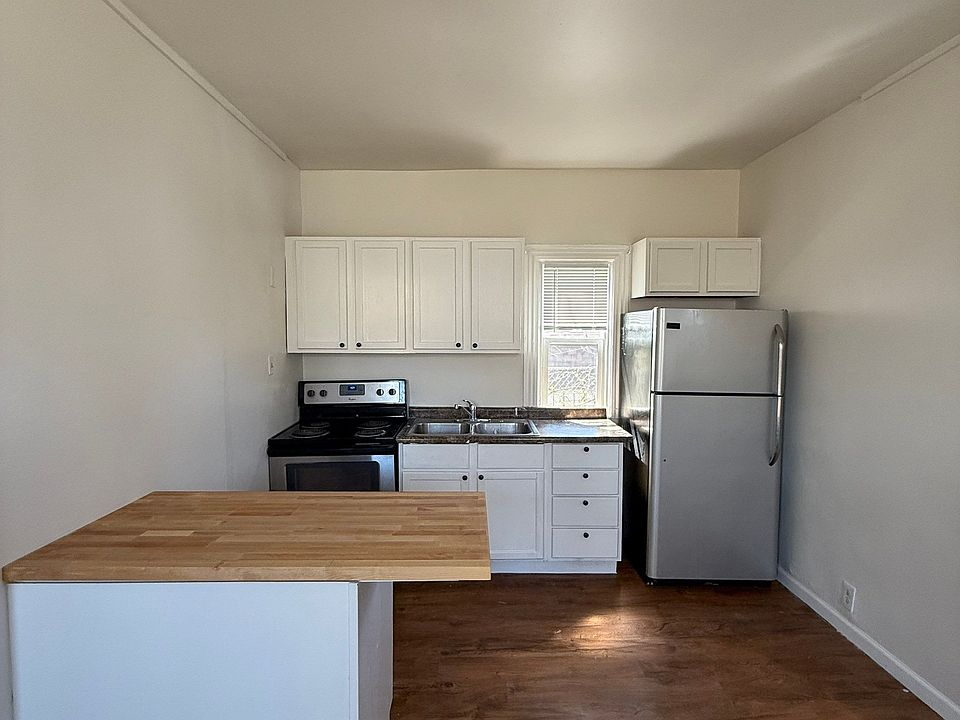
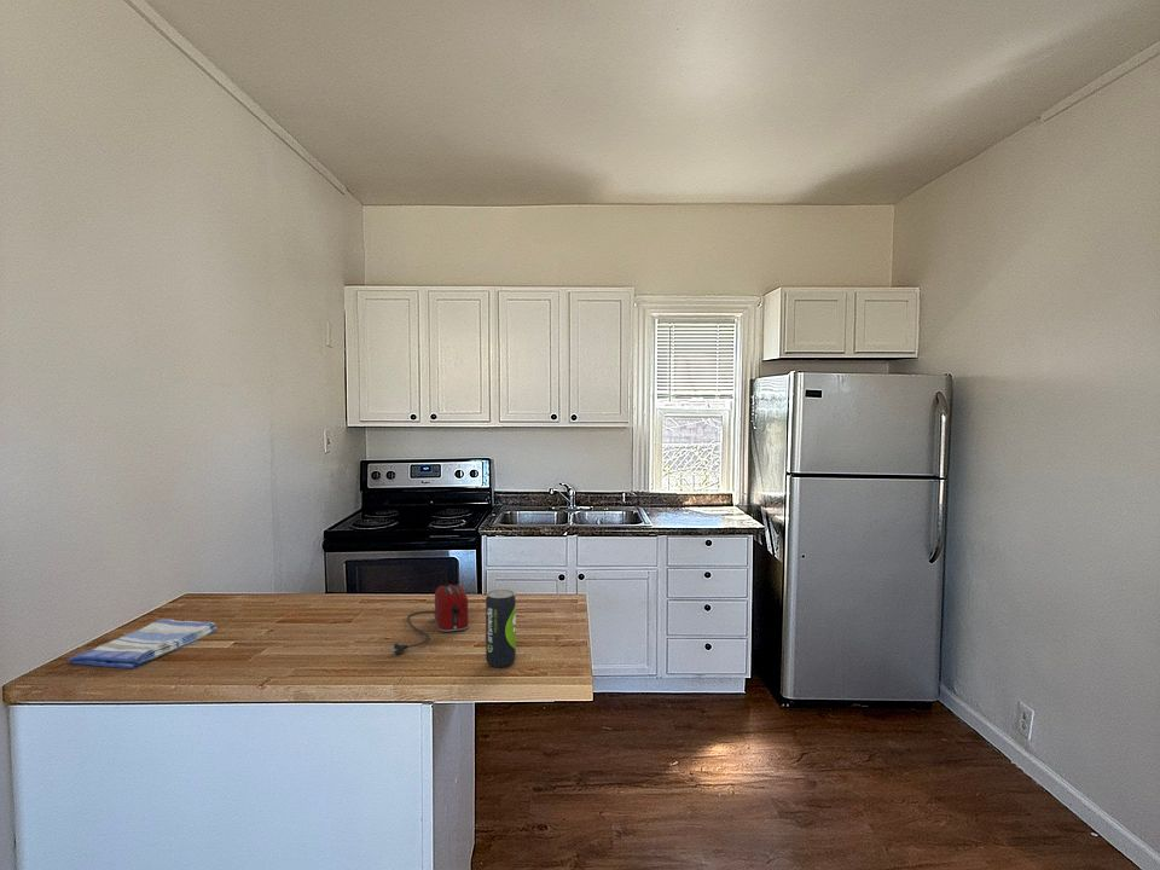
+ beverage can (500, 627)
+ dish towel (147, 640)
+ toaster (428, 611)
